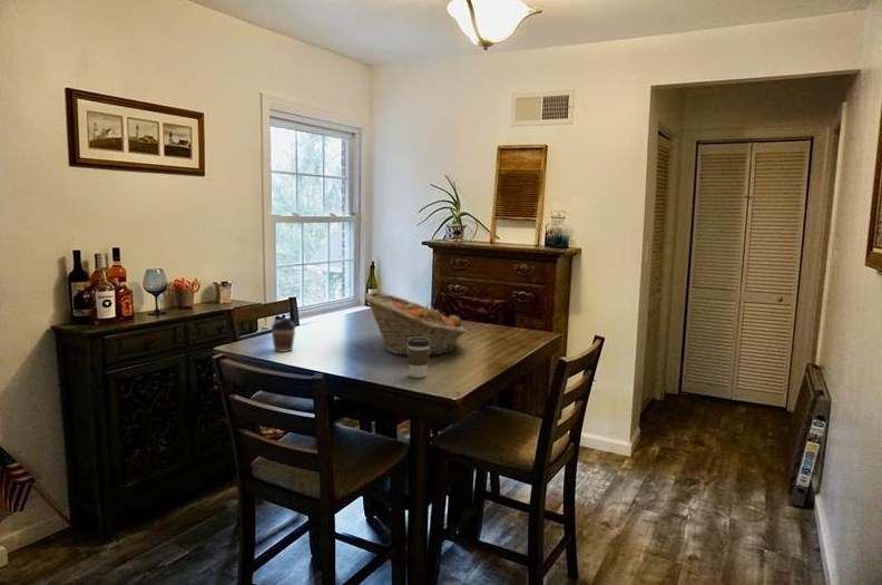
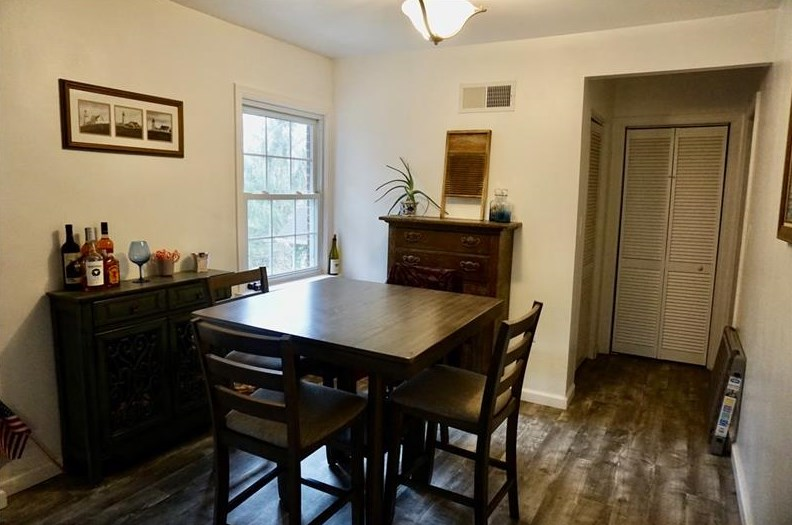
- coffee cup (283, 334)
- coffee cup (418, 357)
- fruit basket (413, 321)
